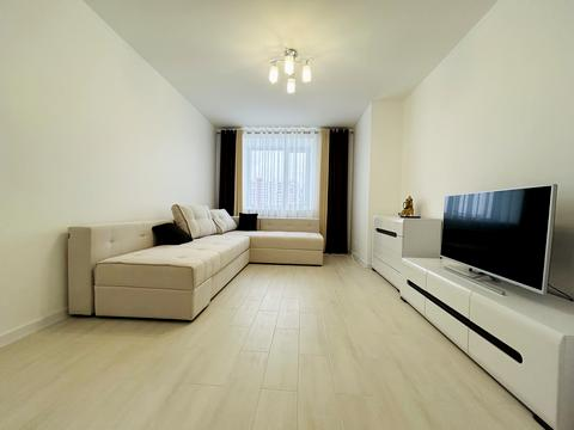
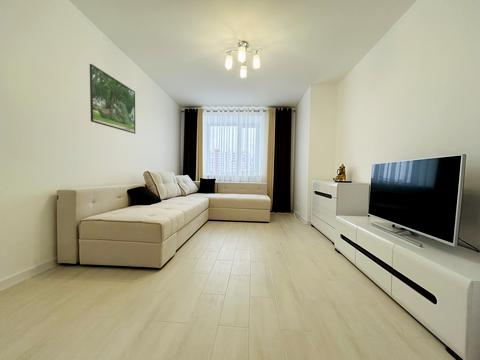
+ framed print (116, 104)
